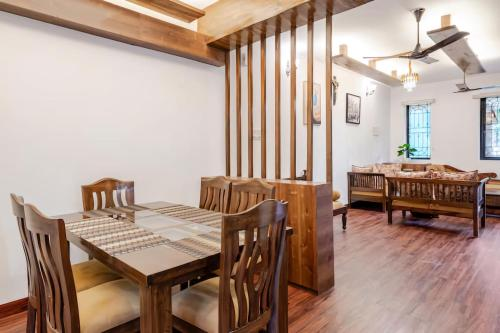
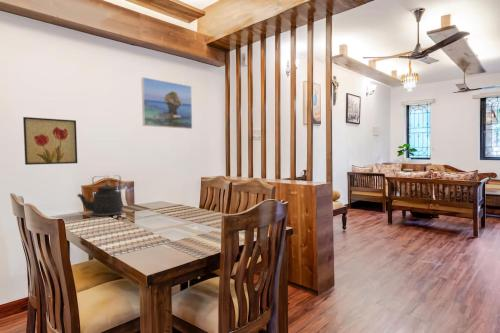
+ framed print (168, 104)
+ wall art (51, 141)
+ kettle (99, 195)
